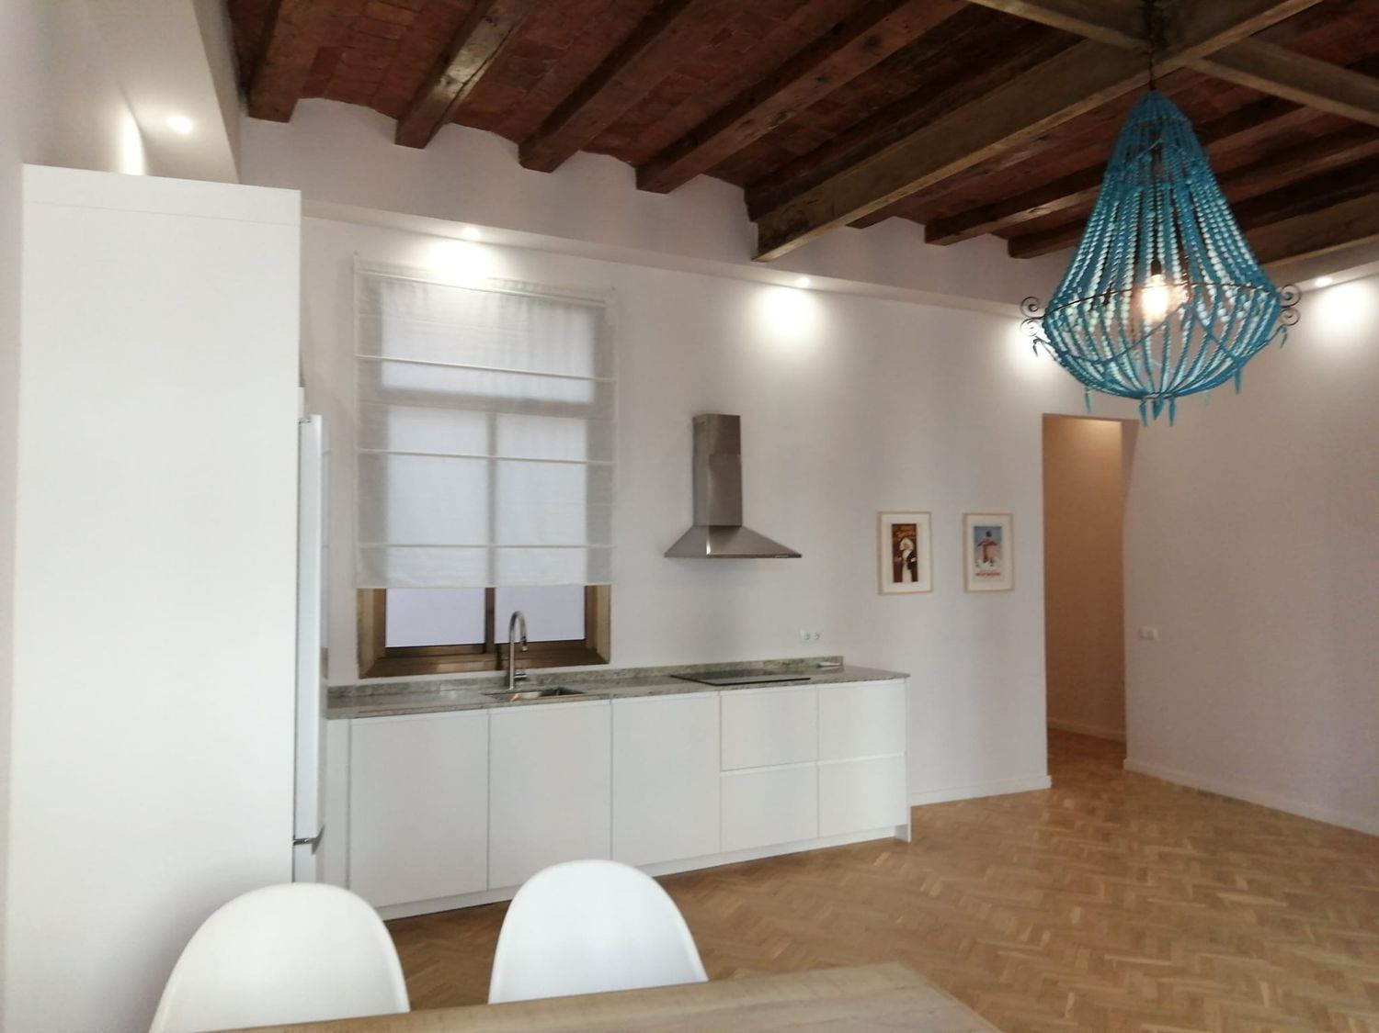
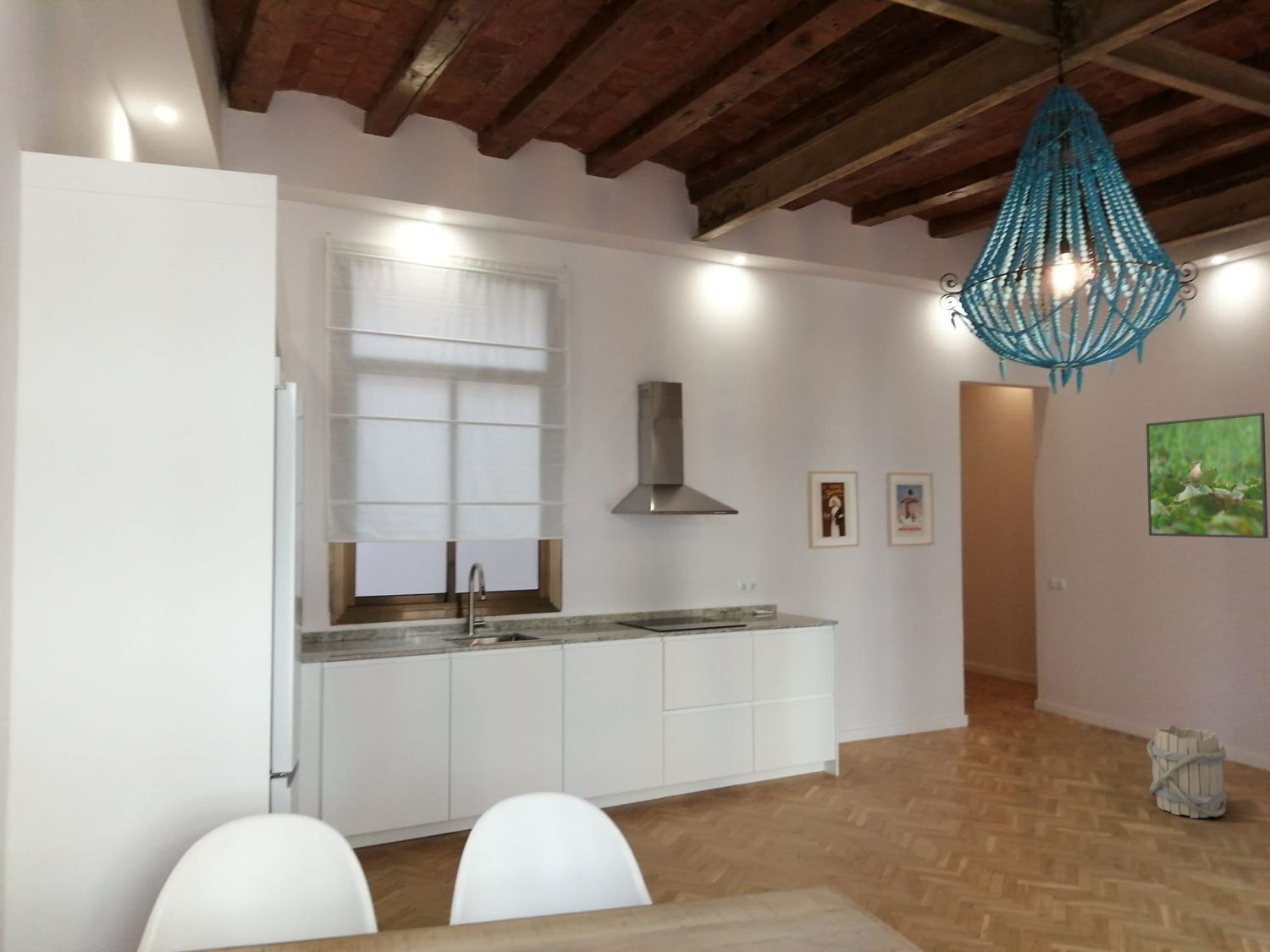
+ bucket (1187, 770)
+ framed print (1203, 477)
